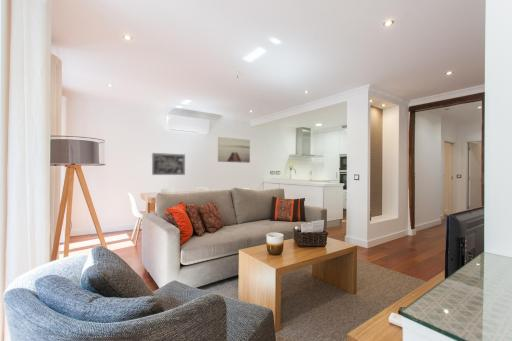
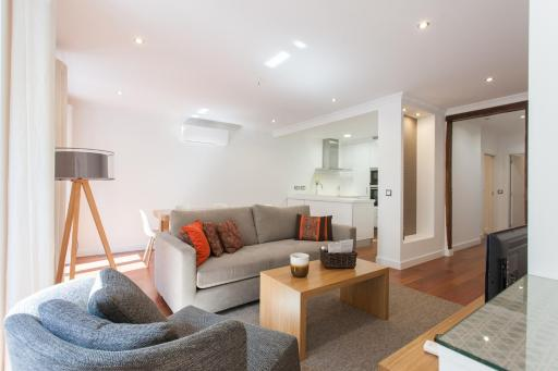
- wall art (169, 164)
- wall art (234, 150)
